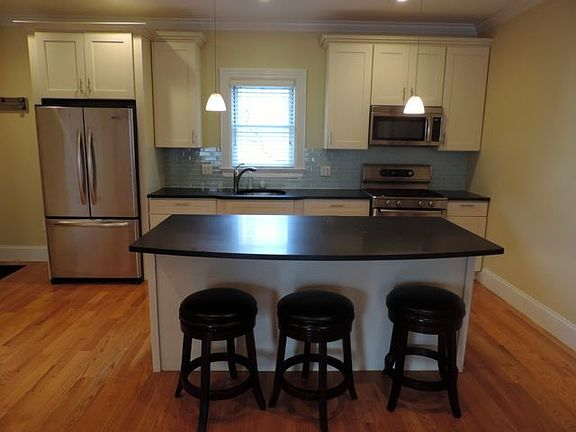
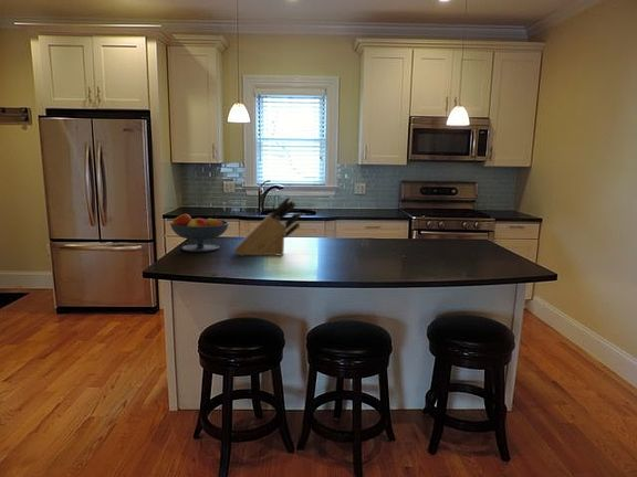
+ fruit bowl (200, 231)
+ knife block (268, 225)
